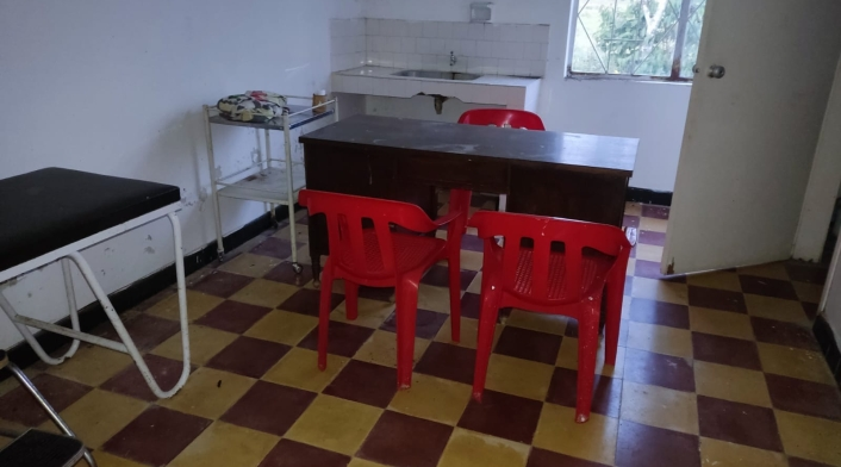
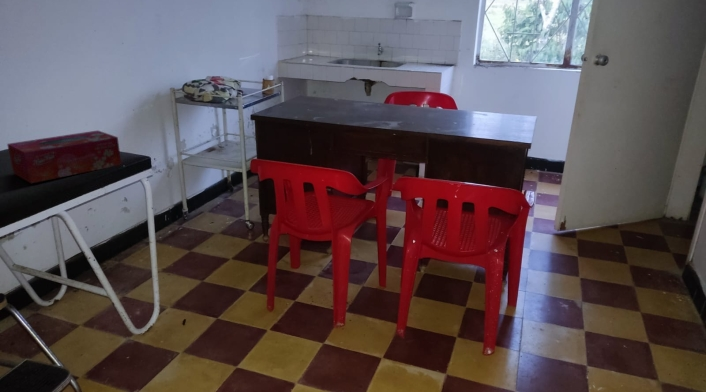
+ tissue box (66, 154)
